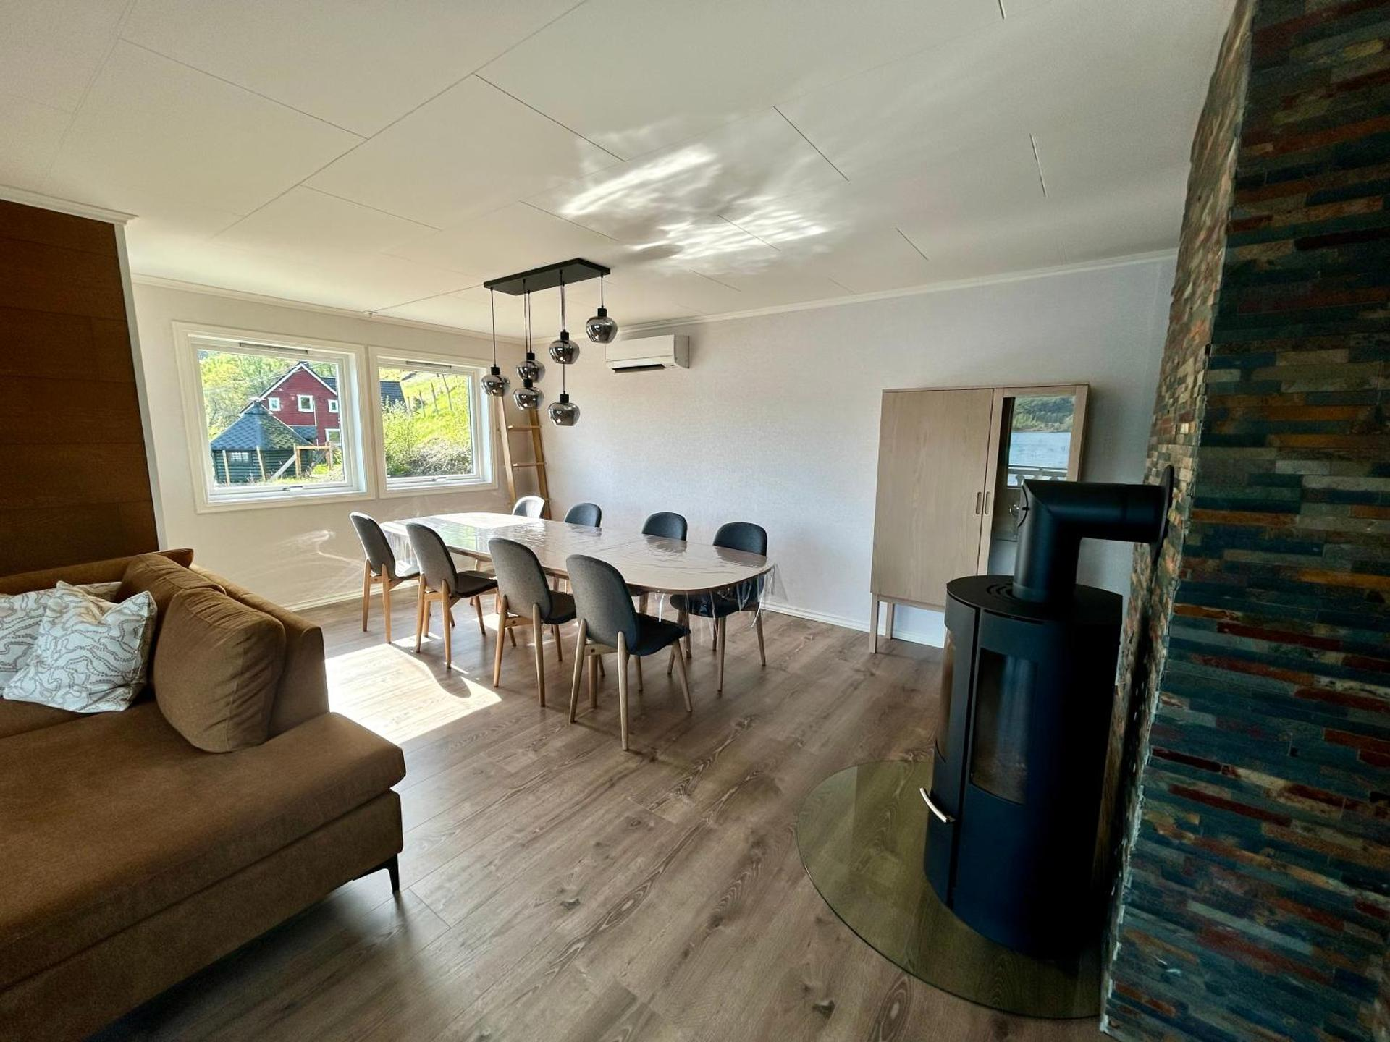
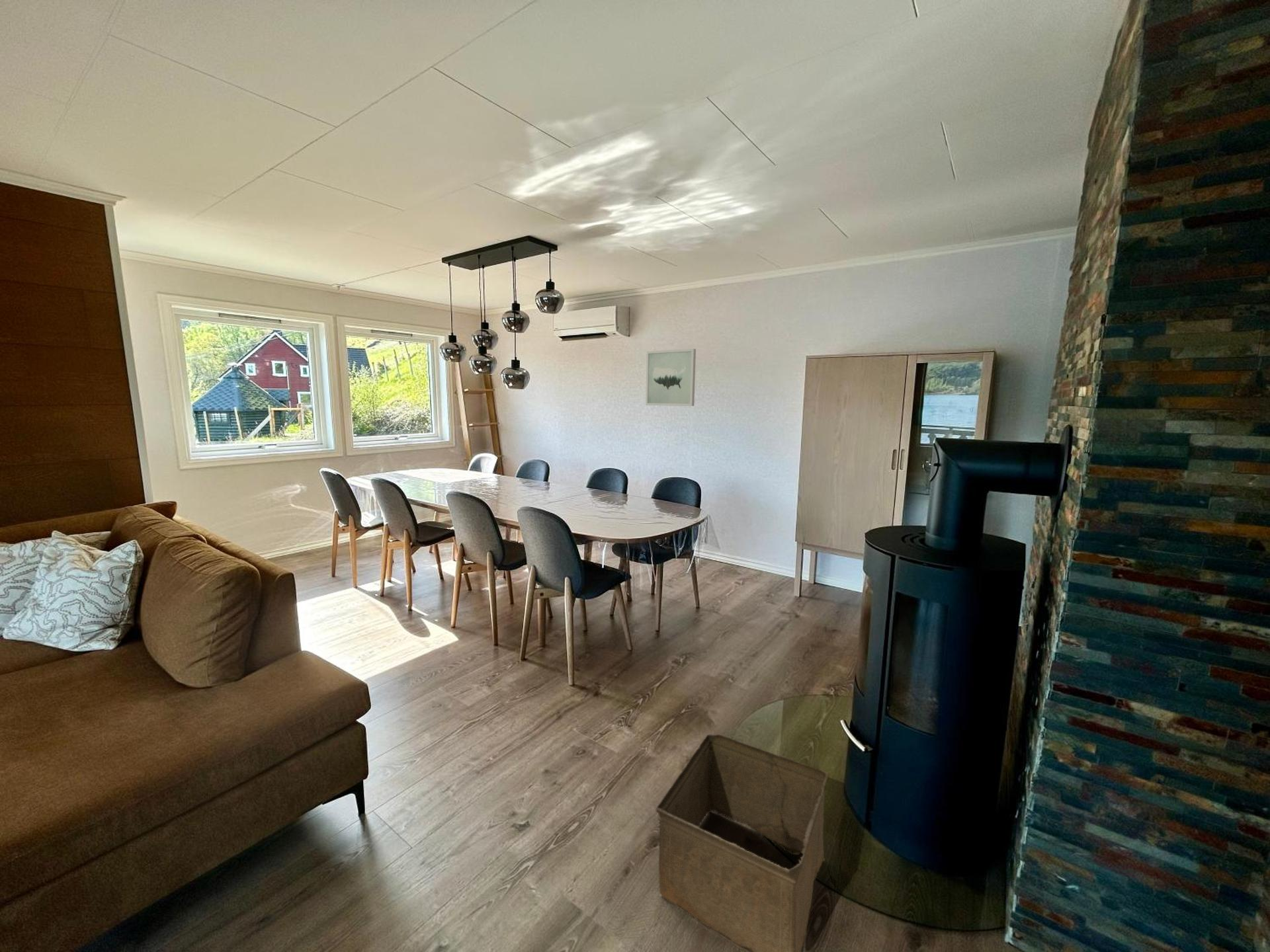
+ wall art (669, 378)
+ storage bin (752, 828)
